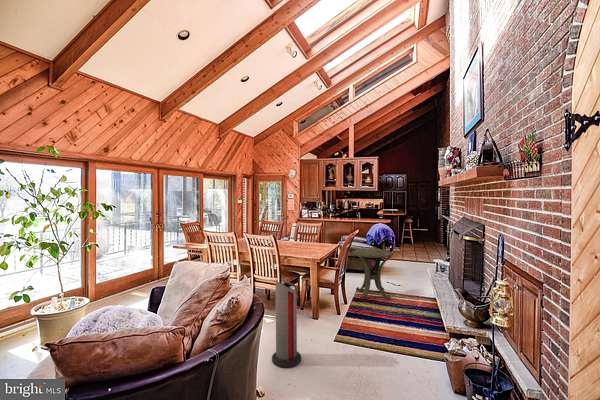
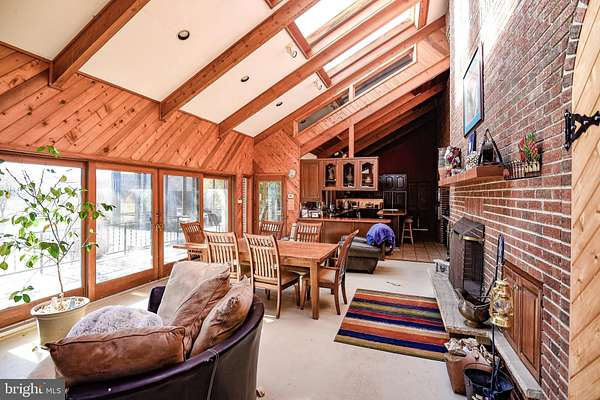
- air purifier (286, 318)
- side table (372, 273)
